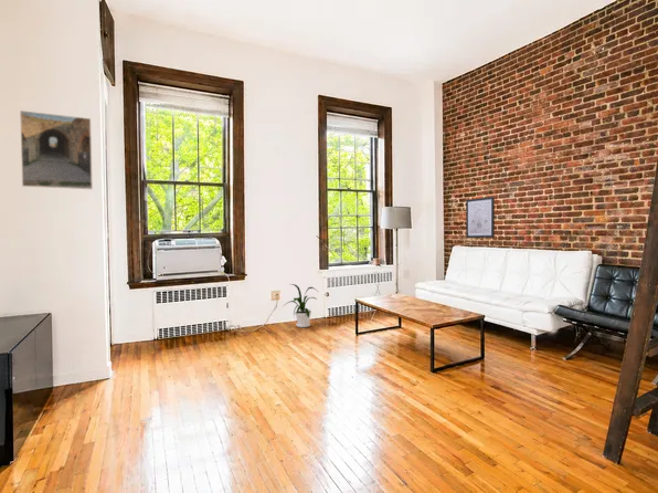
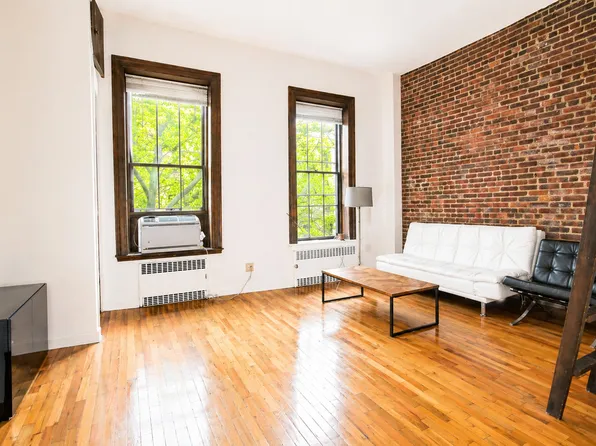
- wall art (479, 218)
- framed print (57, 151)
- house plant (301, 304)
